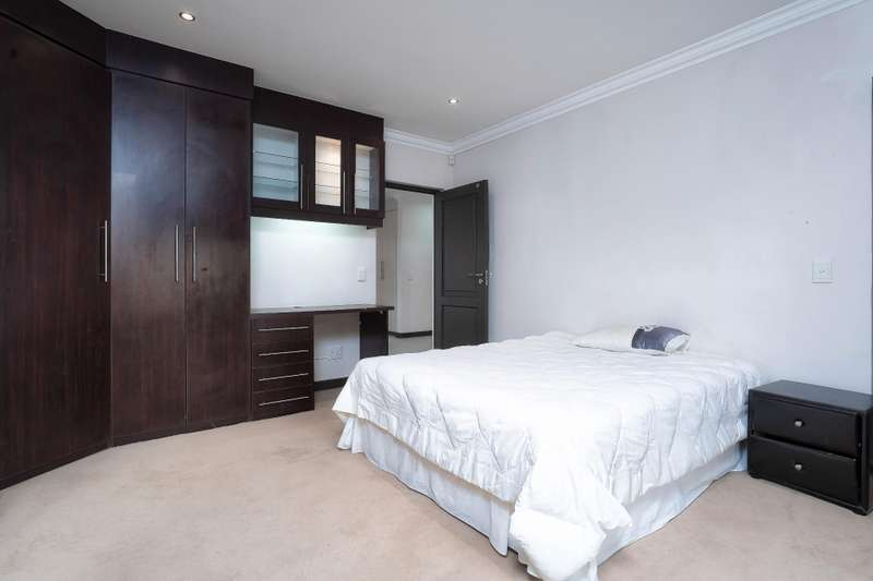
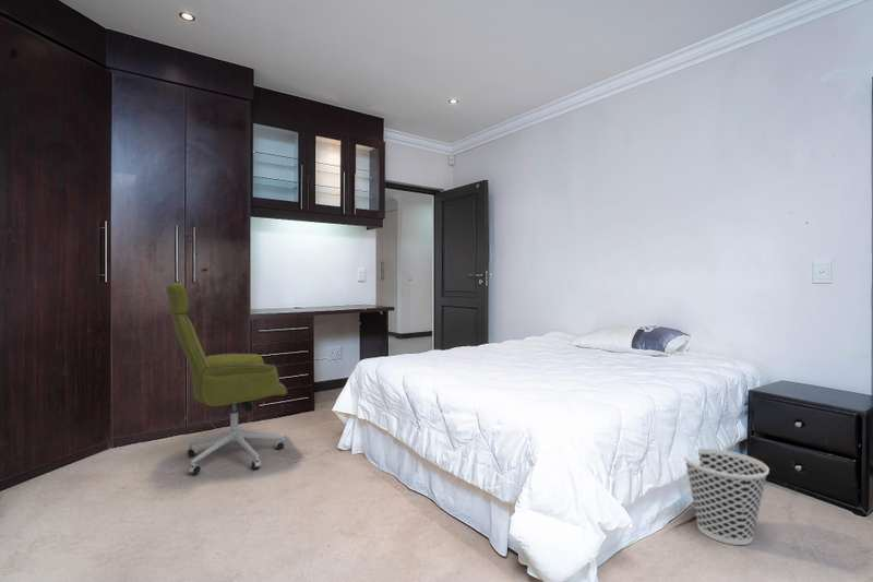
+ office chair (228, 370)
+ wastebasket (723, 496)
